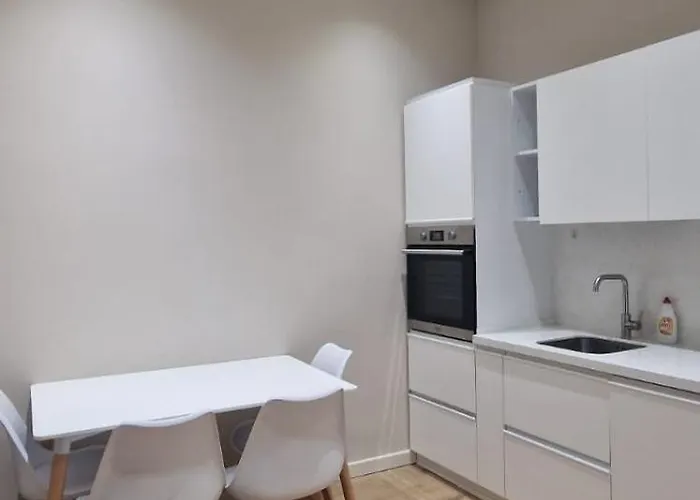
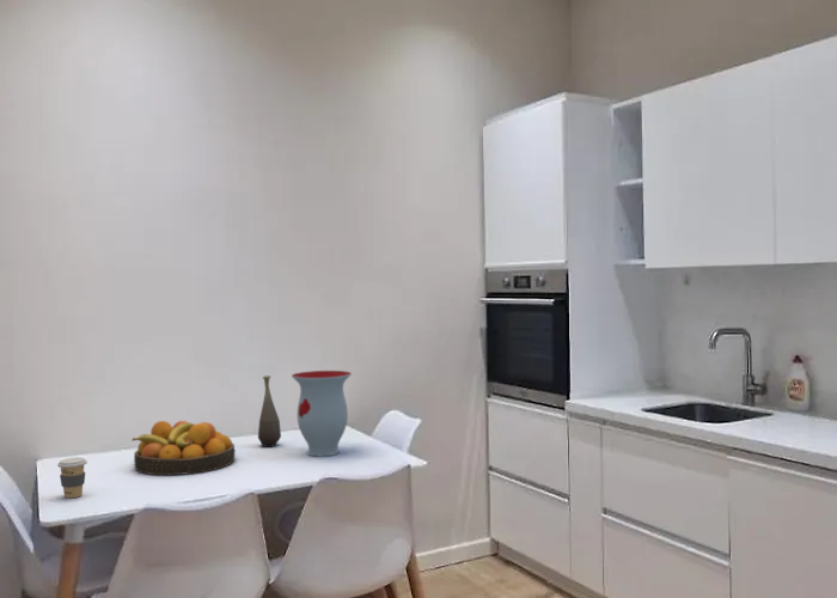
+ fruit bowl (184, 441)
+ coffee cup (72, 477)
+ vase (322, 413)
+ bottle (268, 410)
